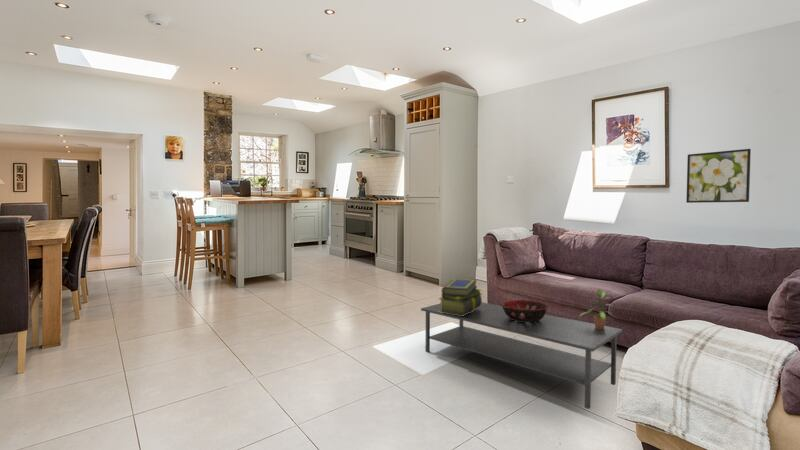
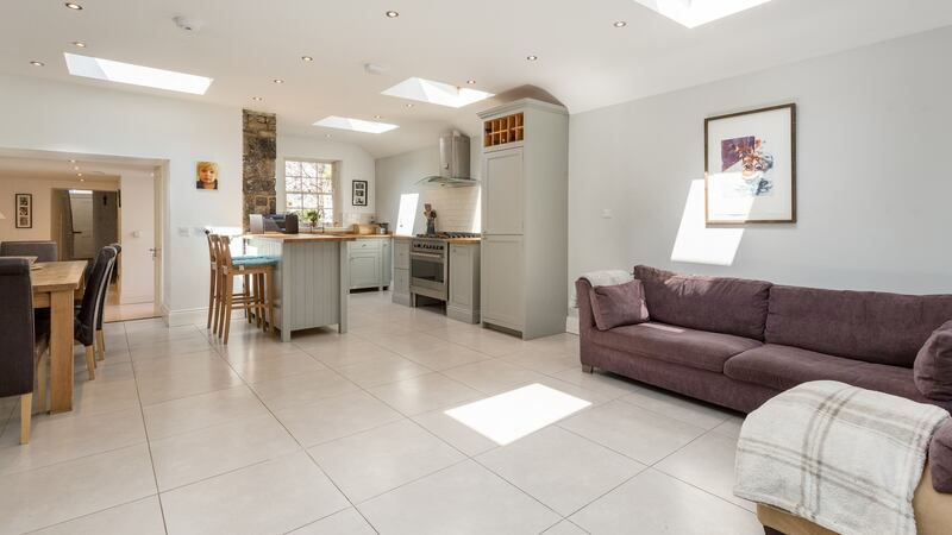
- decorative bowl (524, 311)
- stack of books (460, 296)
- coffee table (511, 342)
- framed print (716, 177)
- potted plant (596, 308)
